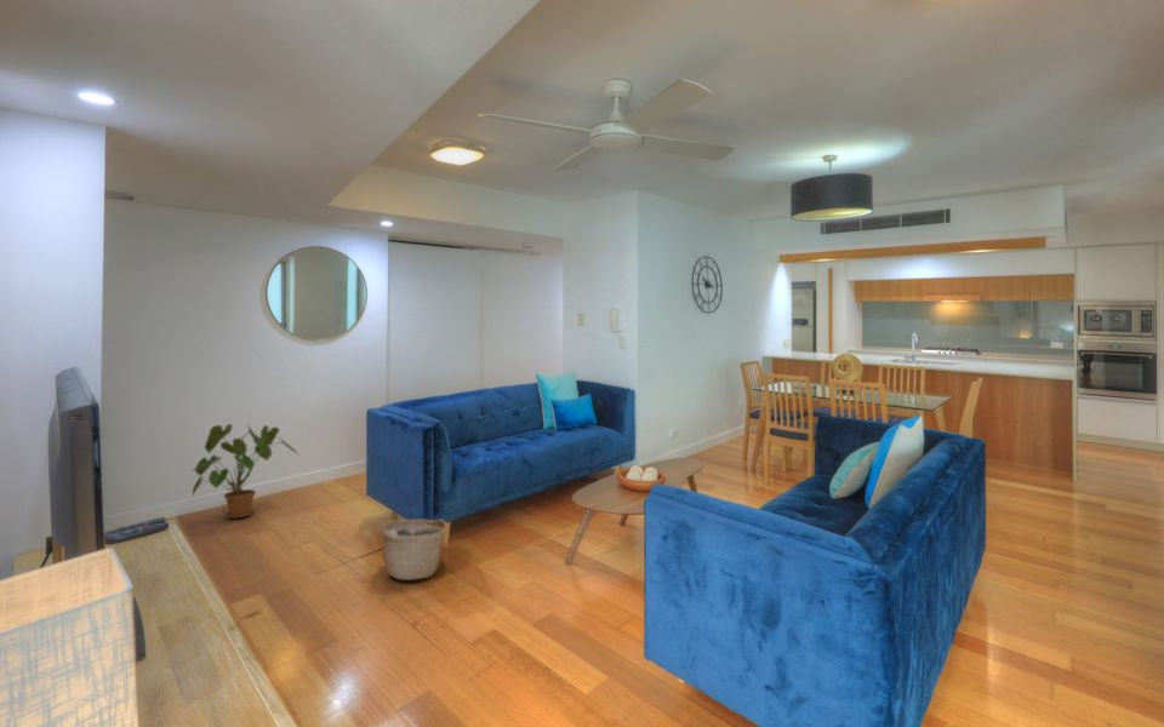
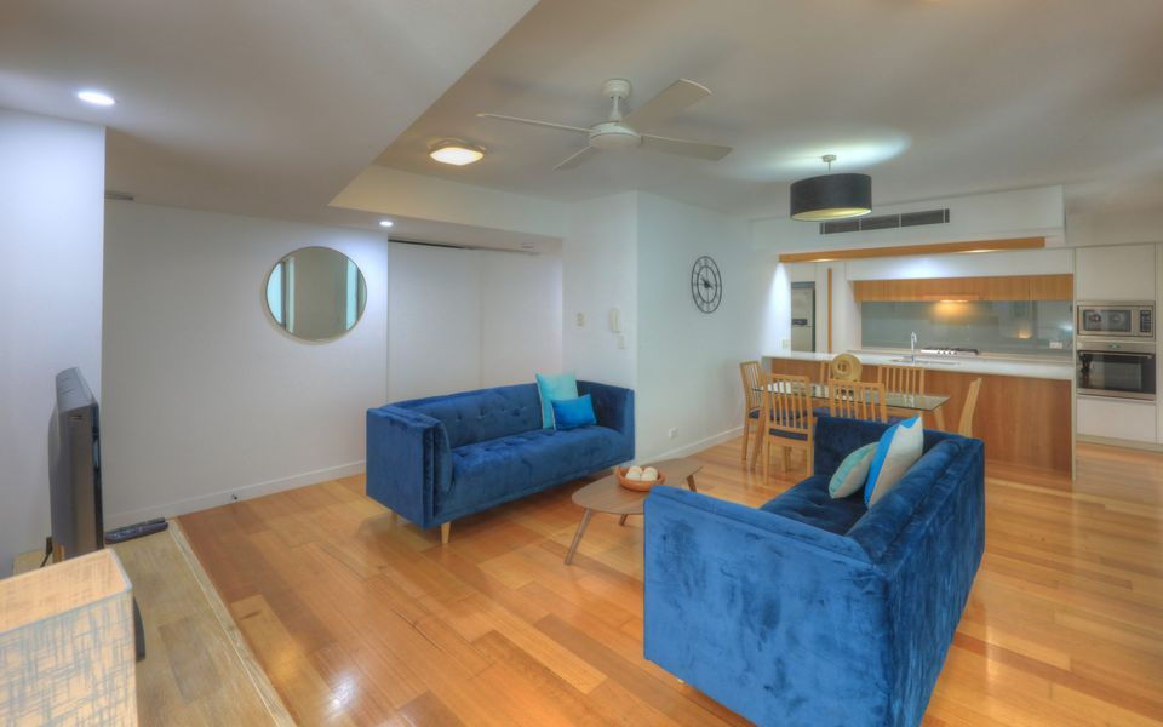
- house plant (245, 466)
- basket (413, 545)
